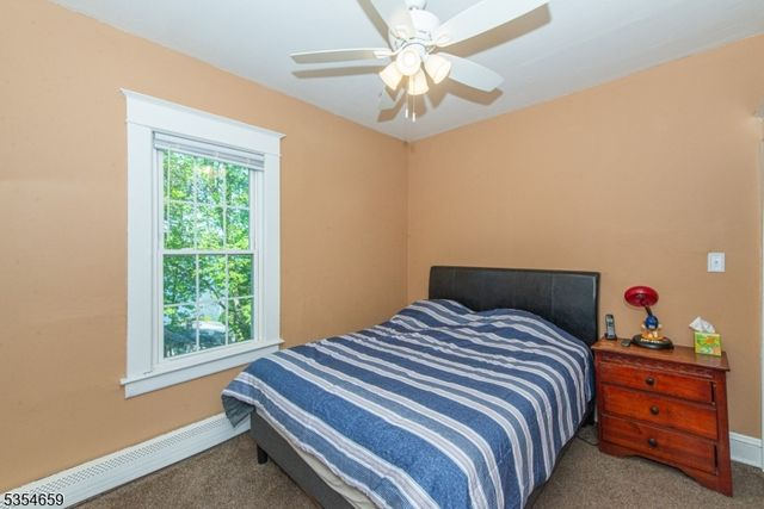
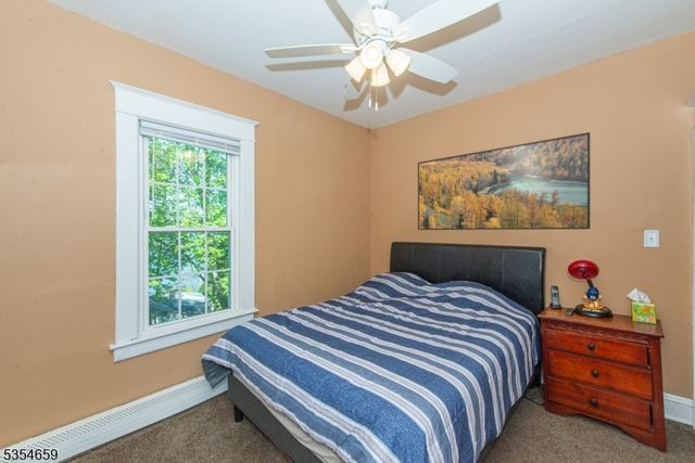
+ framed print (488, 190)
